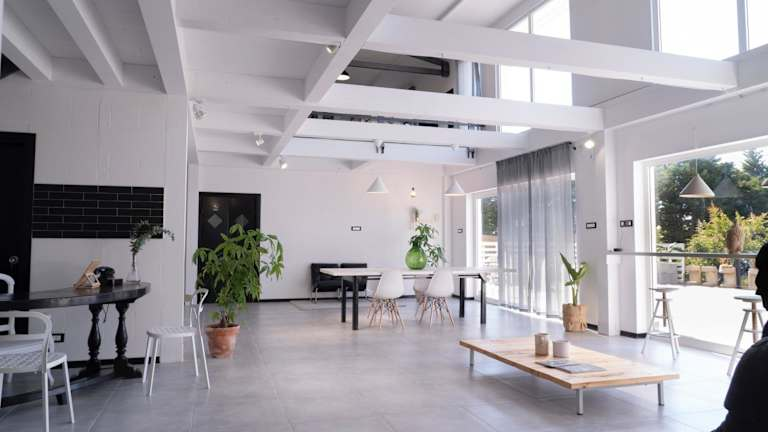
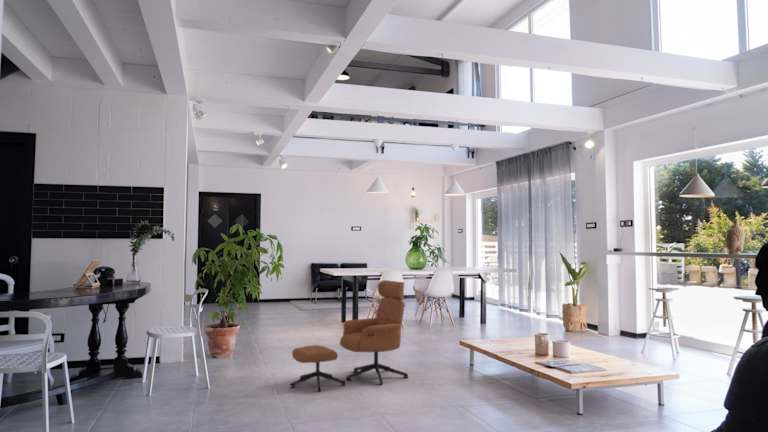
+ lounge chair (347, 331)
